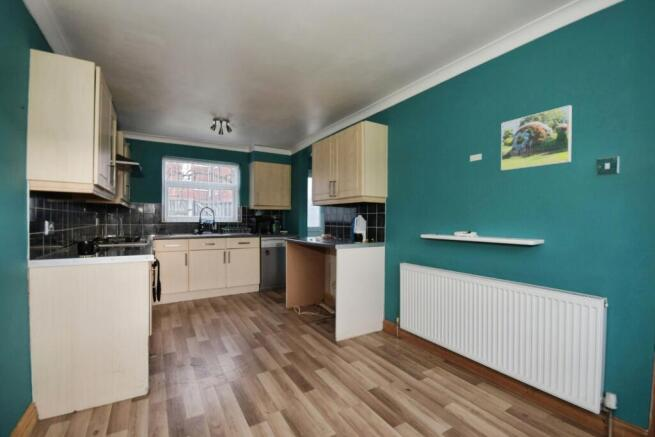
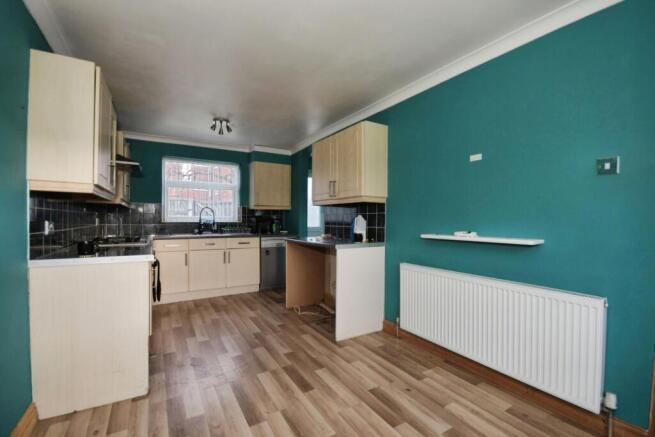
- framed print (533, 140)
